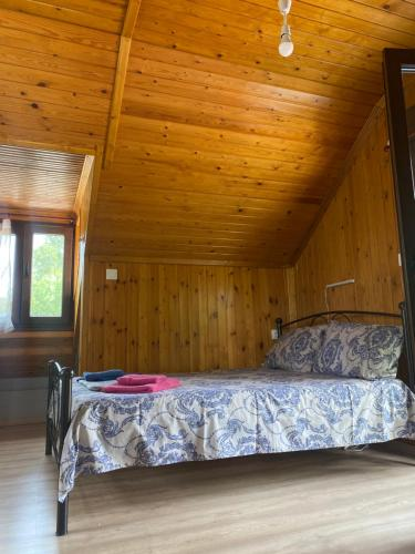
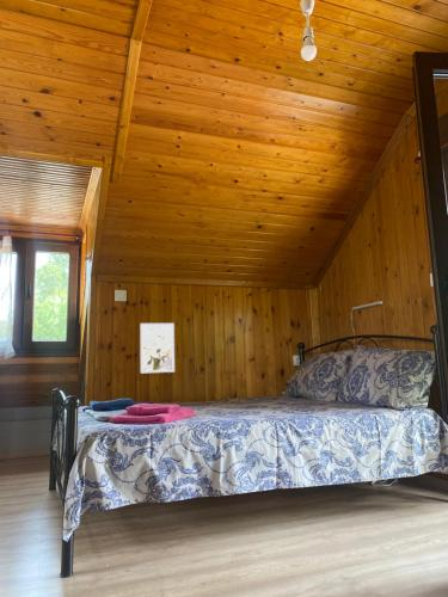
+ wall art (157, 347)
